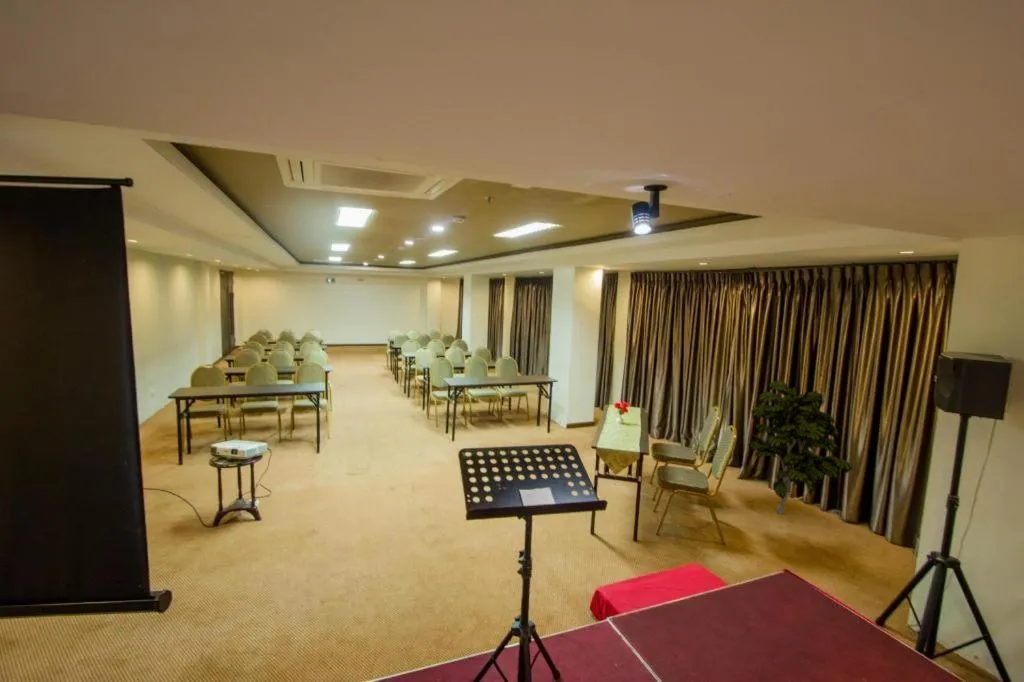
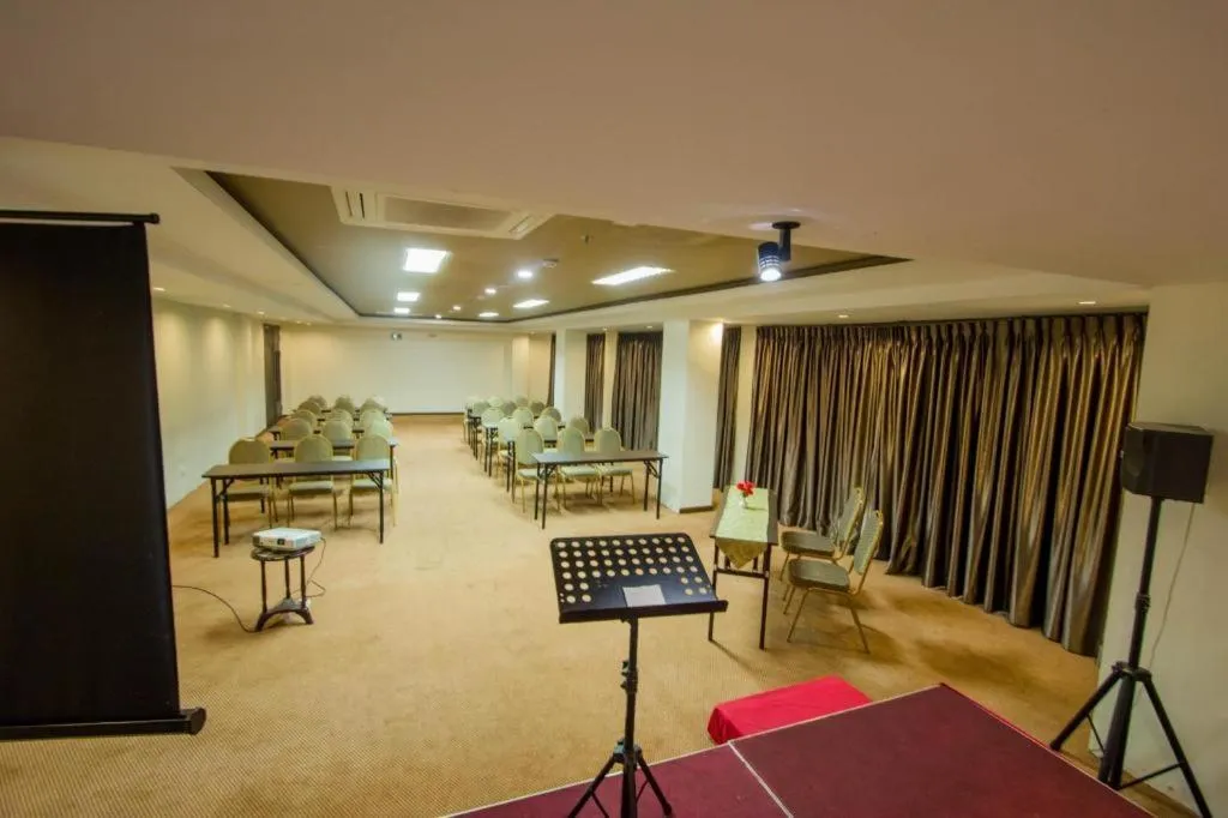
- indoor plant (795, 449)
